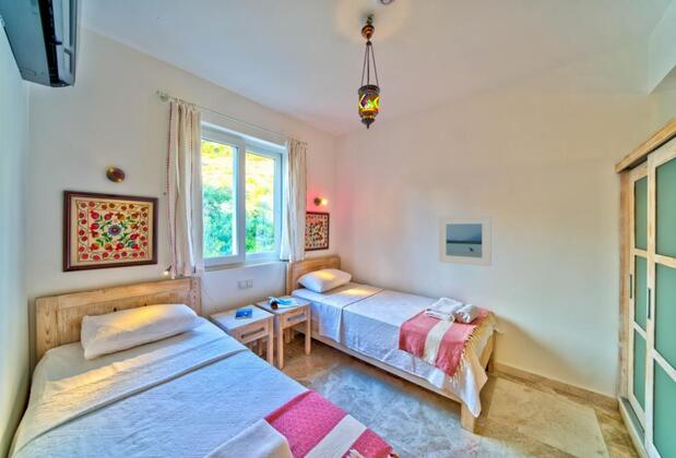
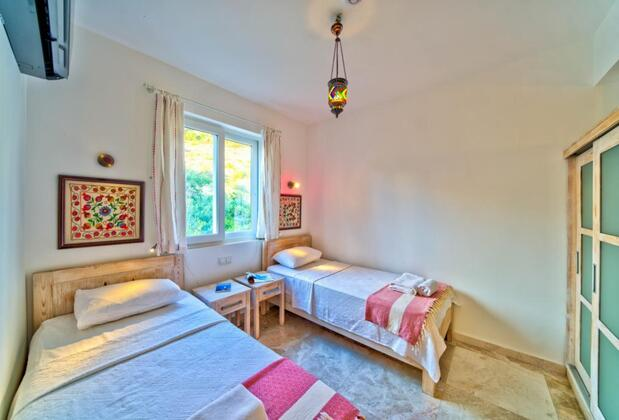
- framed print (463, 240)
